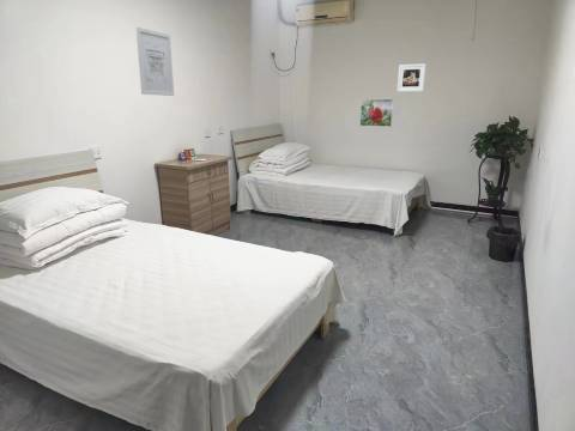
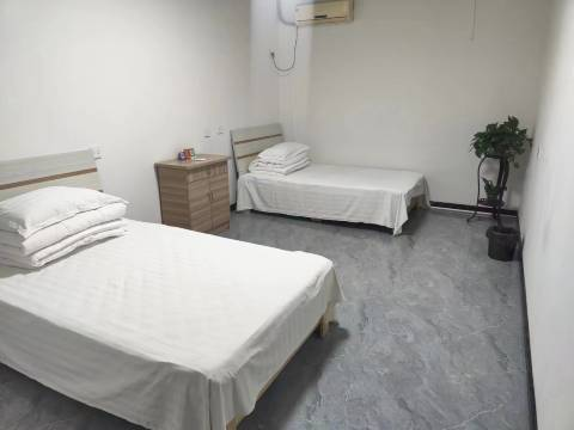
- wall art (156, 63)
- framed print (376, 113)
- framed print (411, 78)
